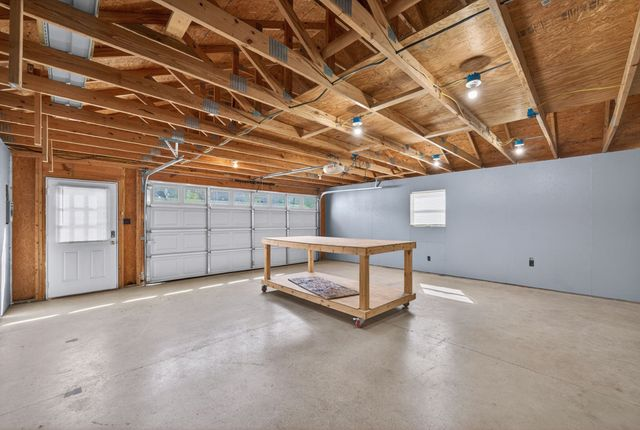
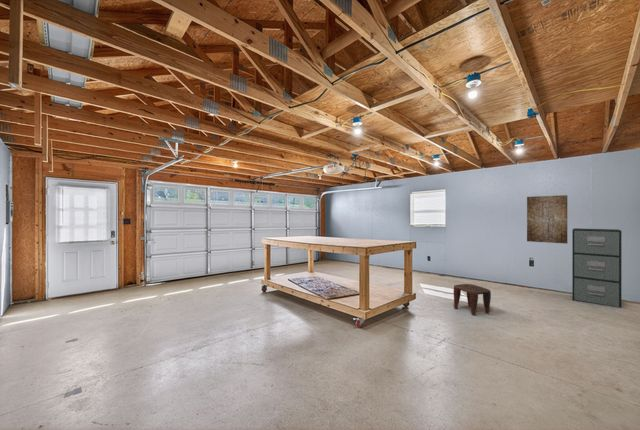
+ stool (471, 298)
+ wall art (546, 219)
+ filing cabinet (595, 265)
